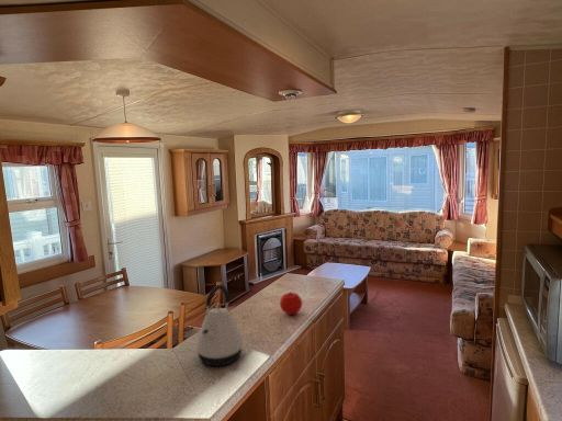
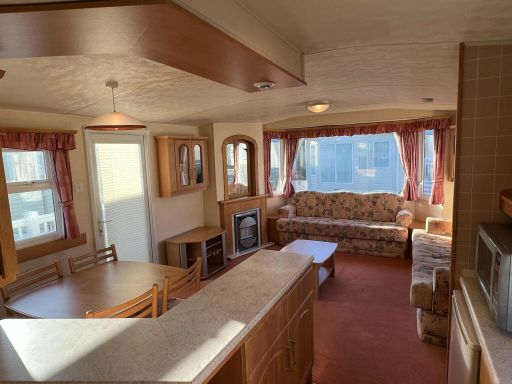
- fruit (291, 303)
- kettle (217, 321)
